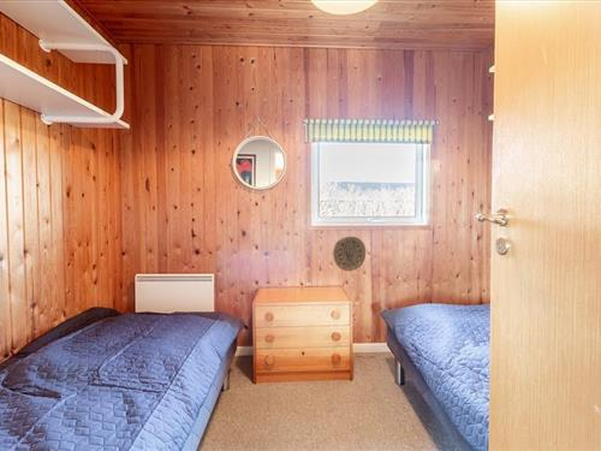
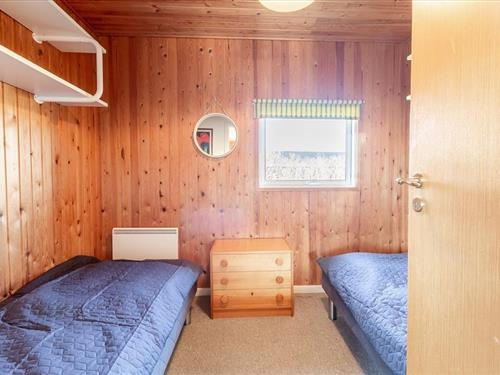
- decorative plate (349, 254)
